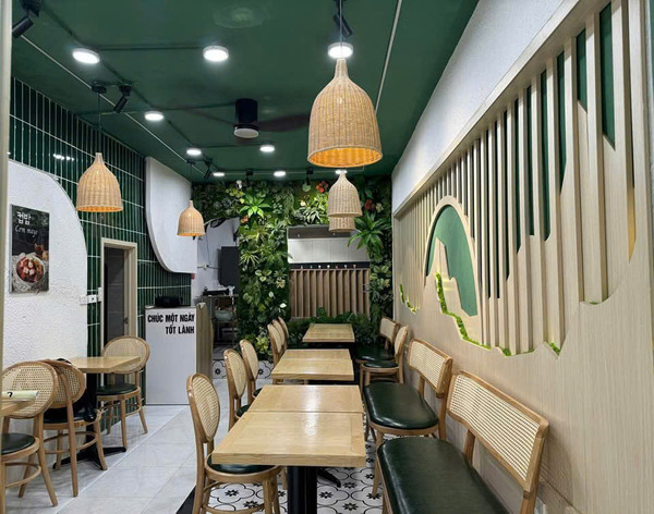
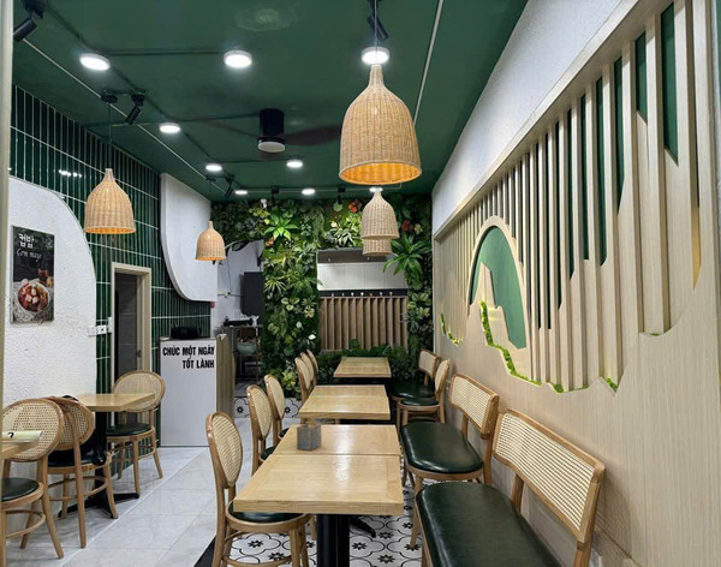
+ napkin holder (309, 431)
